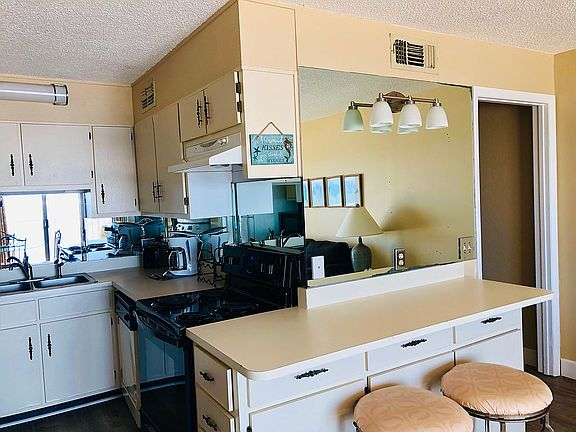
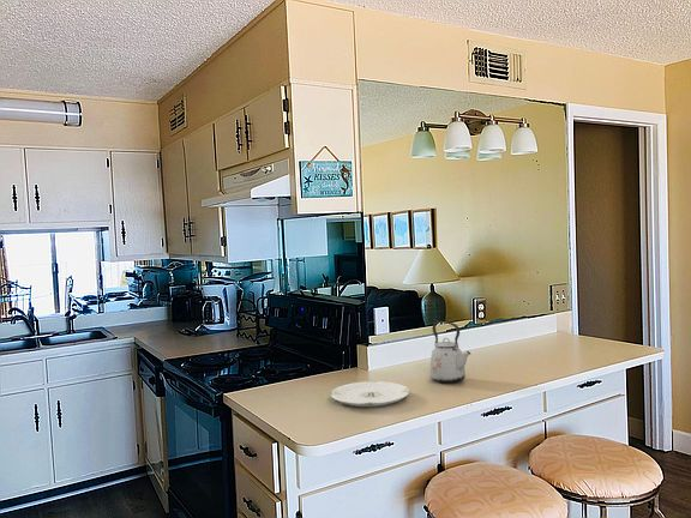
+ plate (369, 394)
+ kettle (451, 351)
